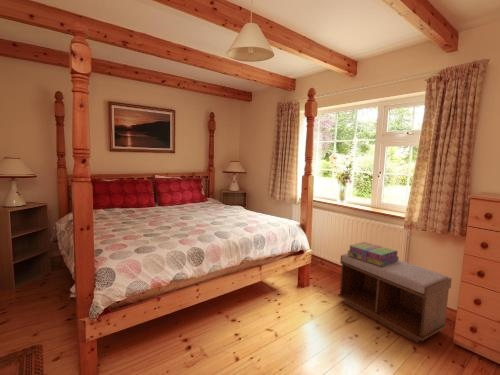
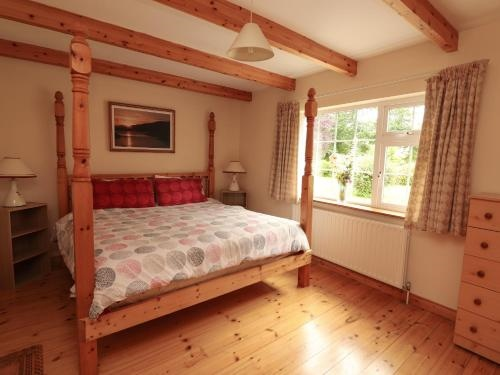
- bench (388, 289)
- stack of books (372, 252)
